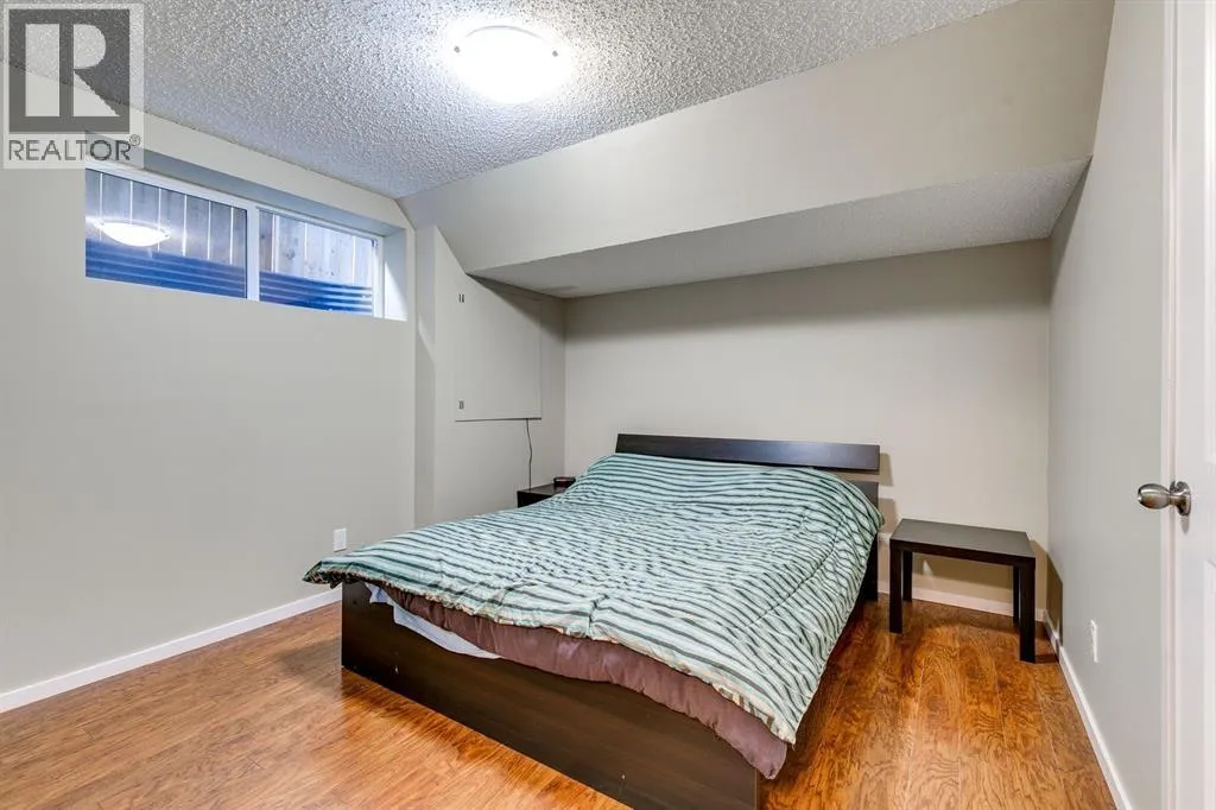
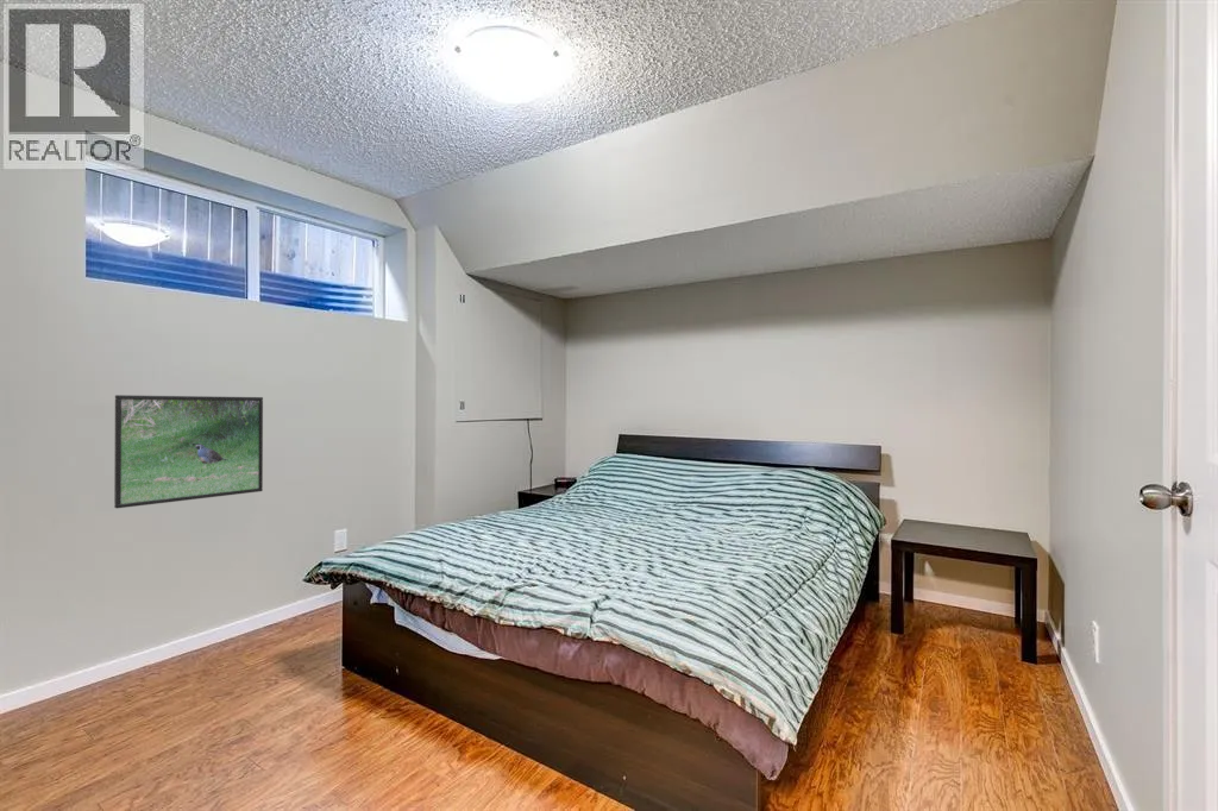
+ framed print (195, 447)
